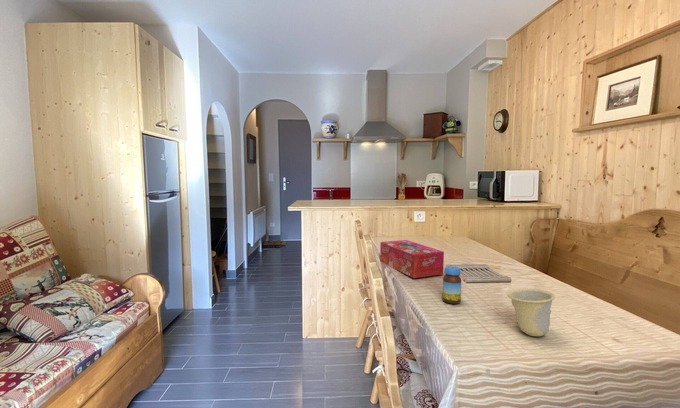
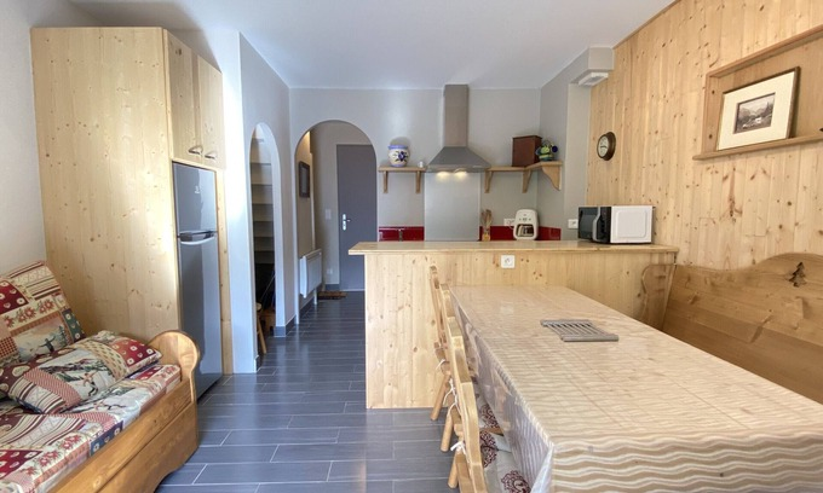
- tissue box (409, 257)
- cup (529, 312)
- jar (452, 284)
